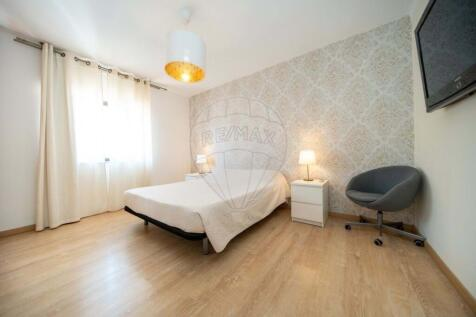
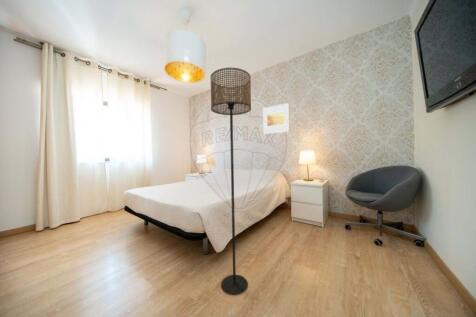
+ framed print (275, 119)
+ floor lamp (232, 181)
